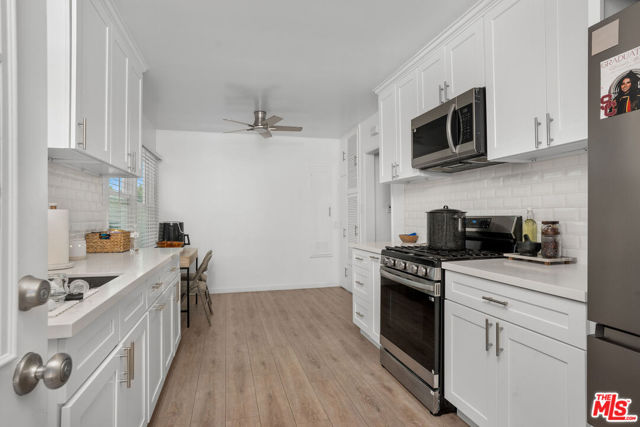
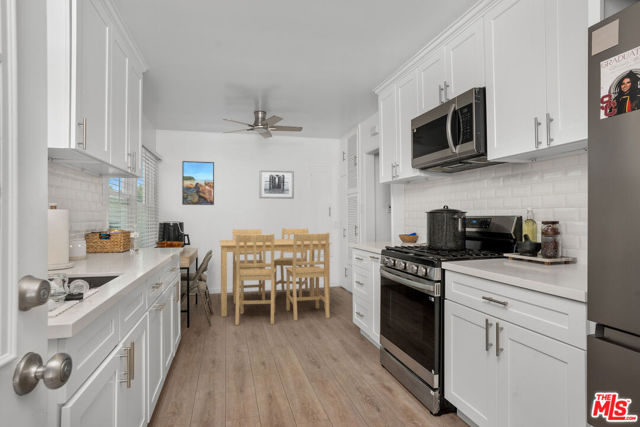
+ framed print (198, 183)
+ wall art (276, 184)
+ kitchen table (272, 267)
